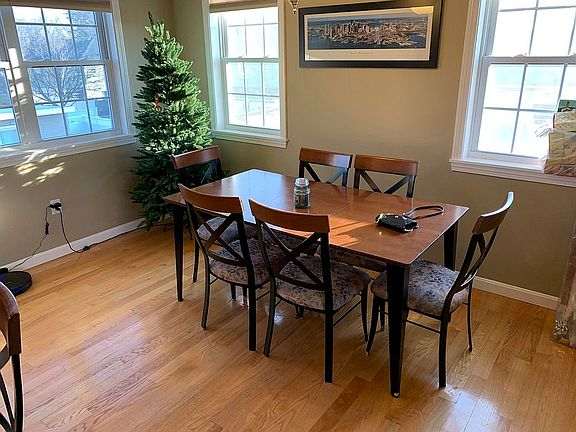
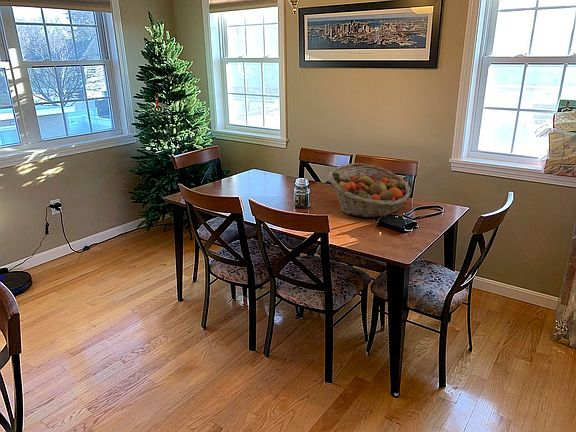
+ fruit basket (369, 189)
